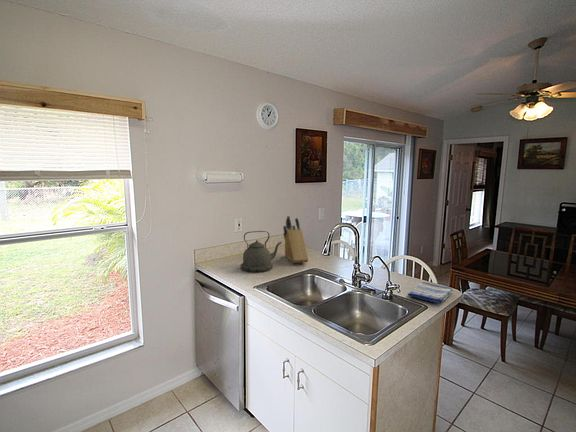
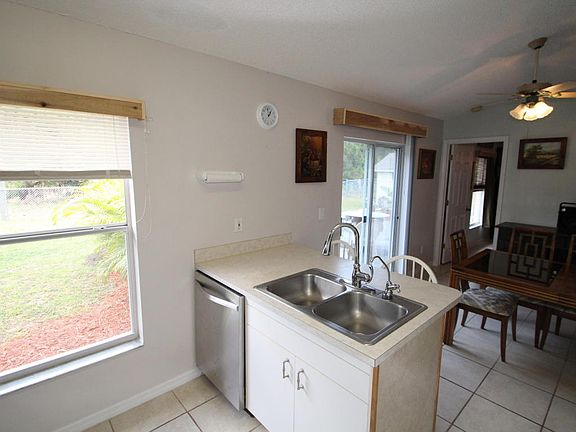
- dish towel (430, 291)
- kettle (258, 249)
- knife block (294, 237)
